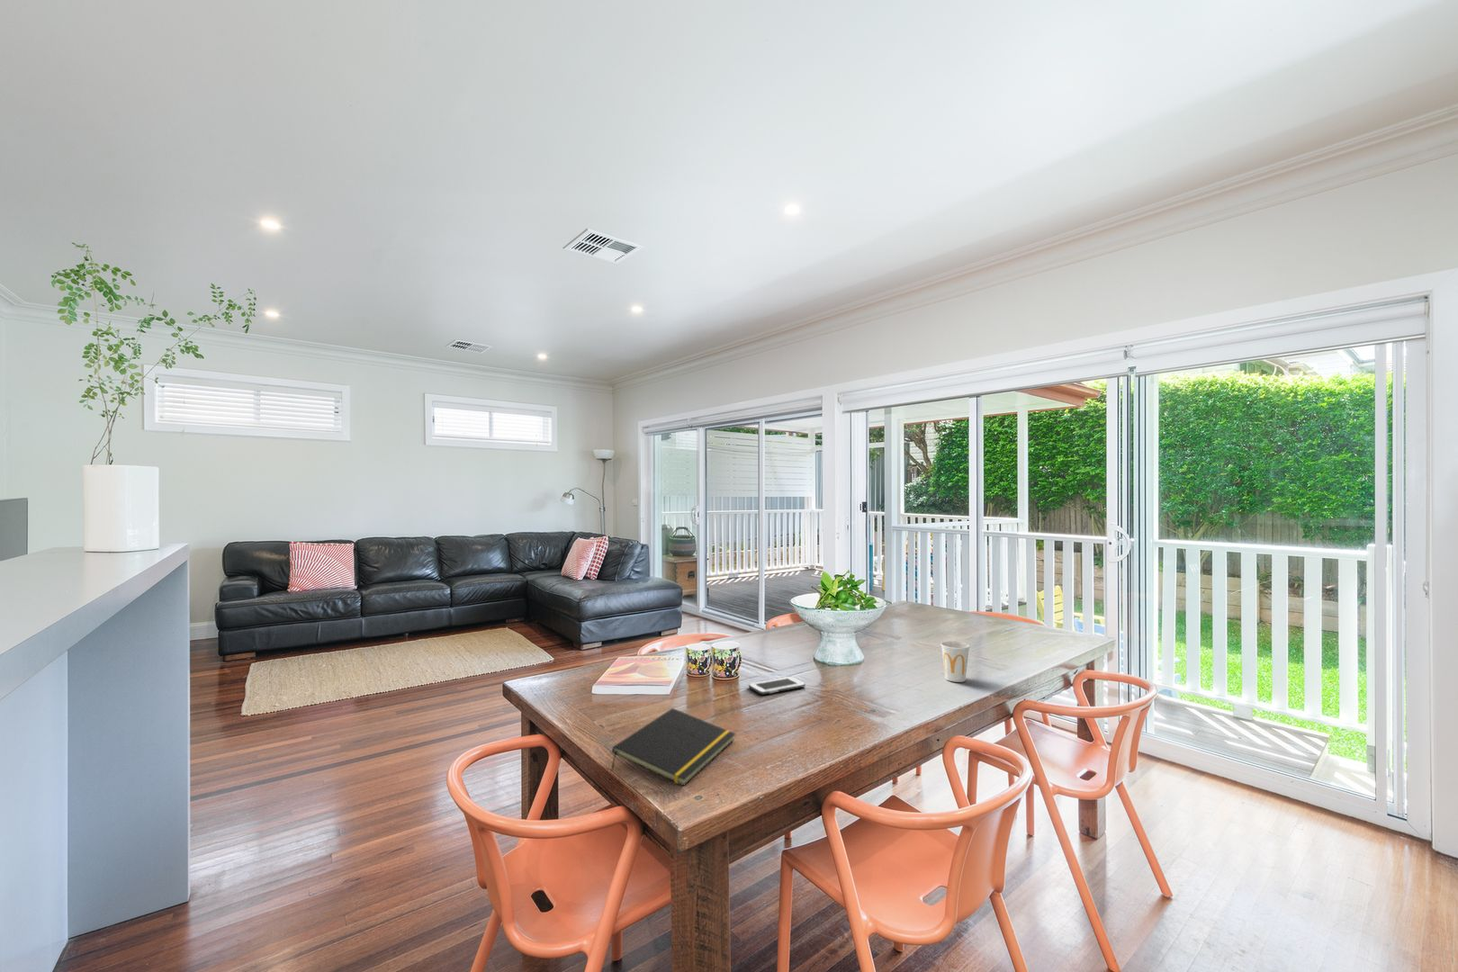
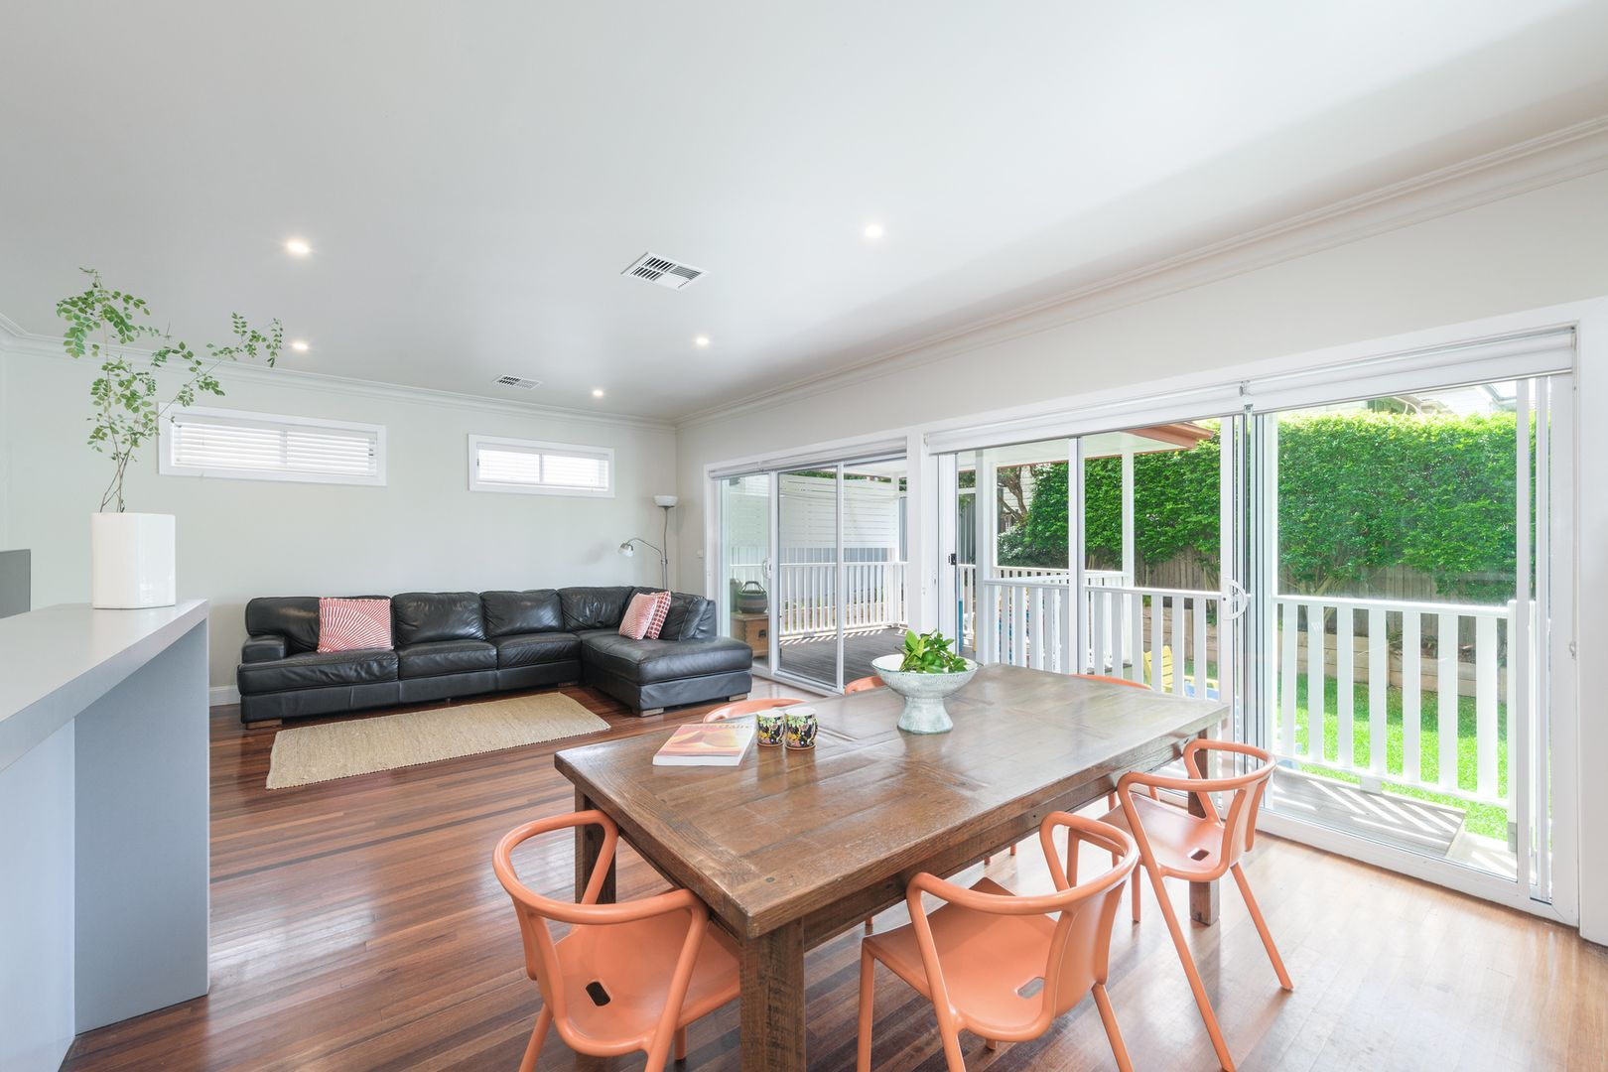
- cell phone (777, 685)
- notepad (677, 742)
- cup (955, 662)
